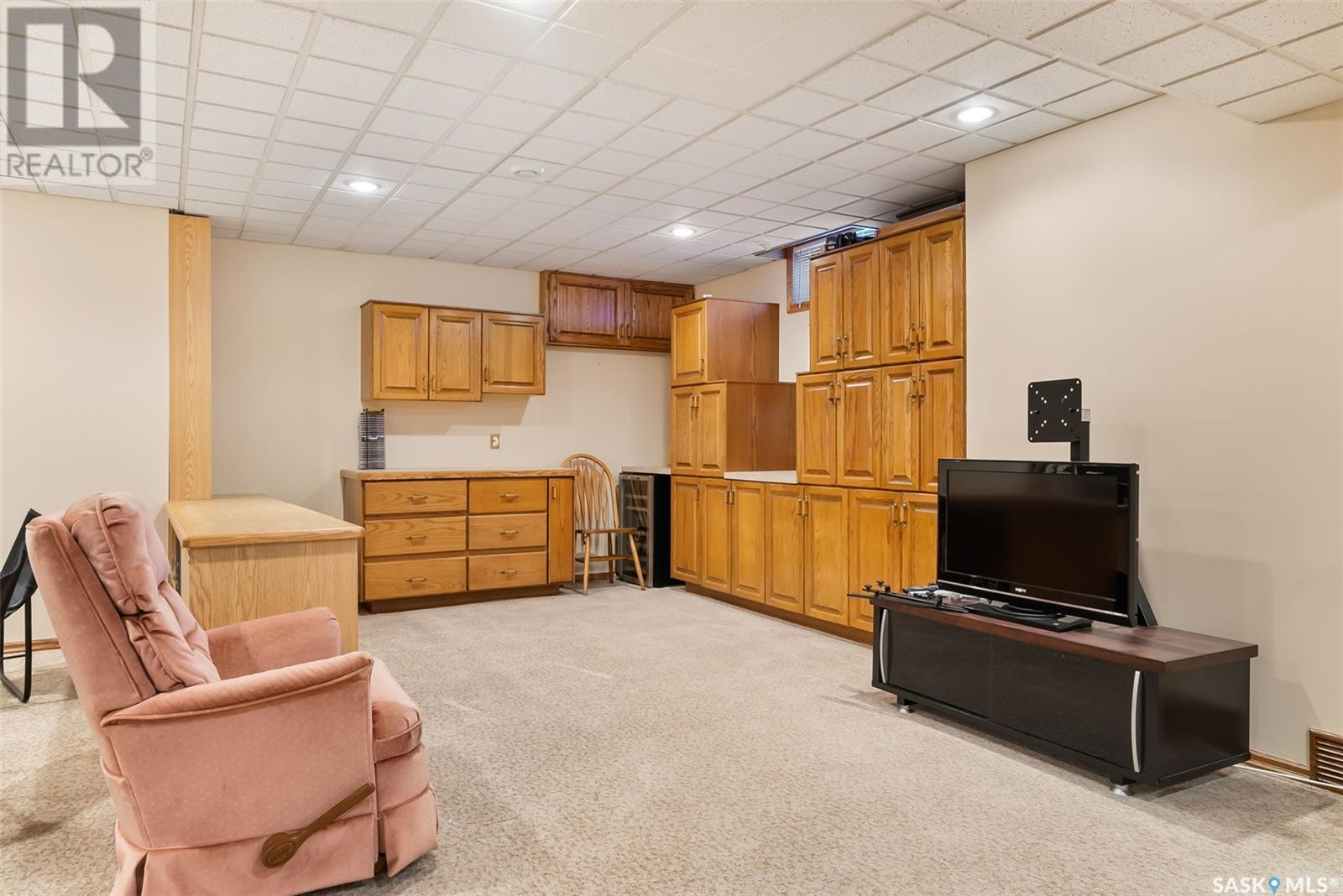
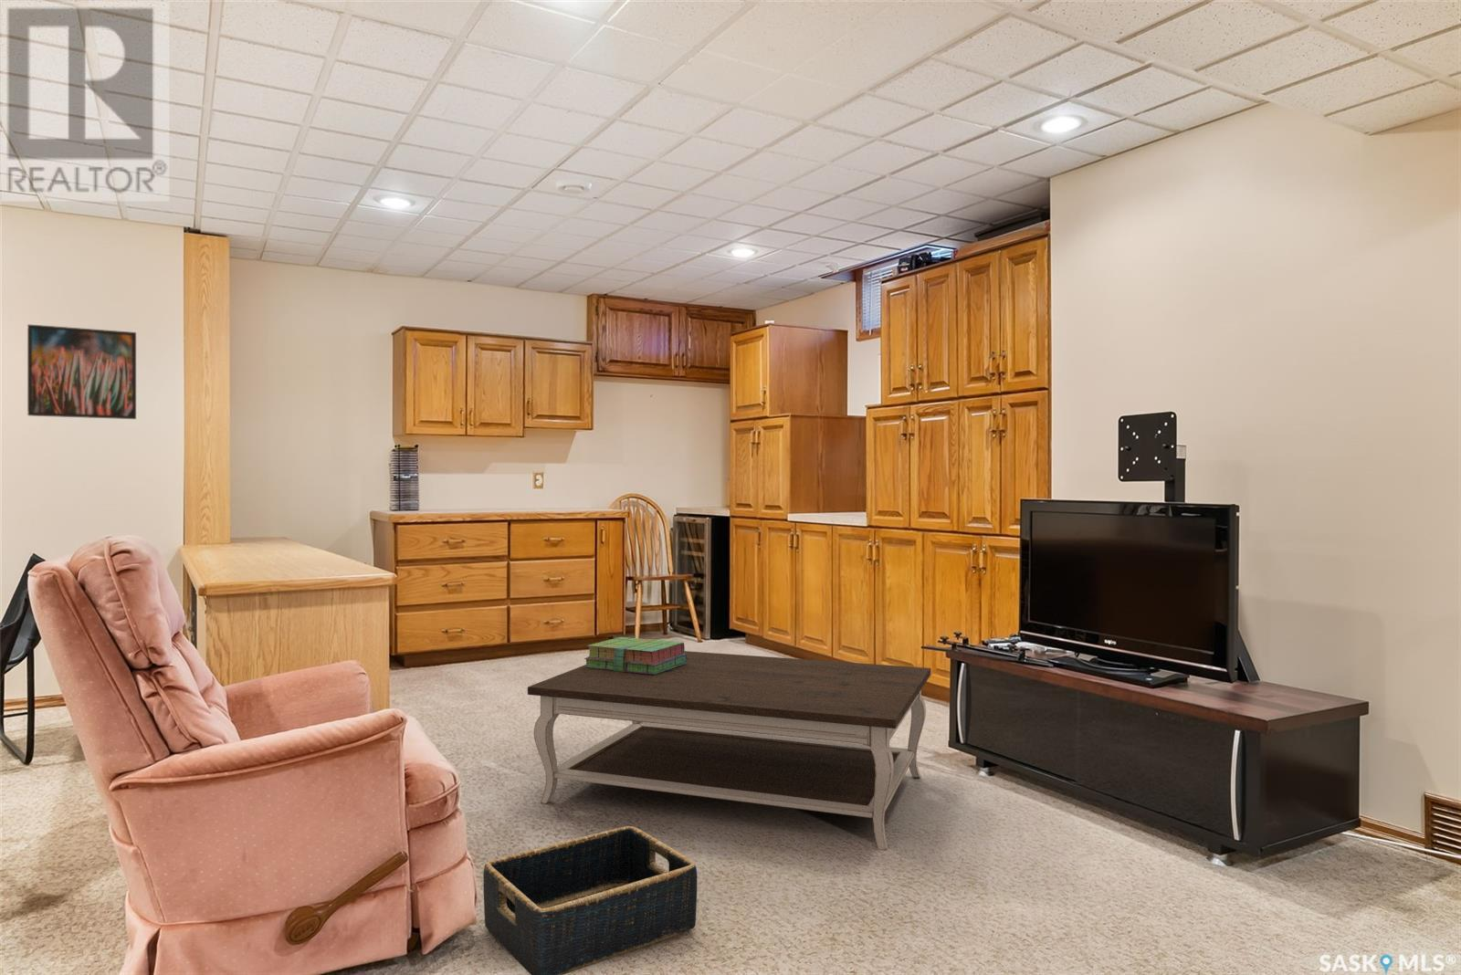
+ basket (590, 897)
+ stack of books (636, 654)
+ coffee table (739, 732)
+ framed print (83, 372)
